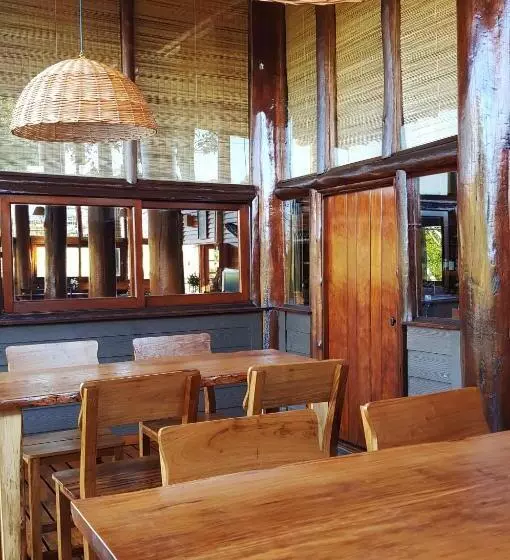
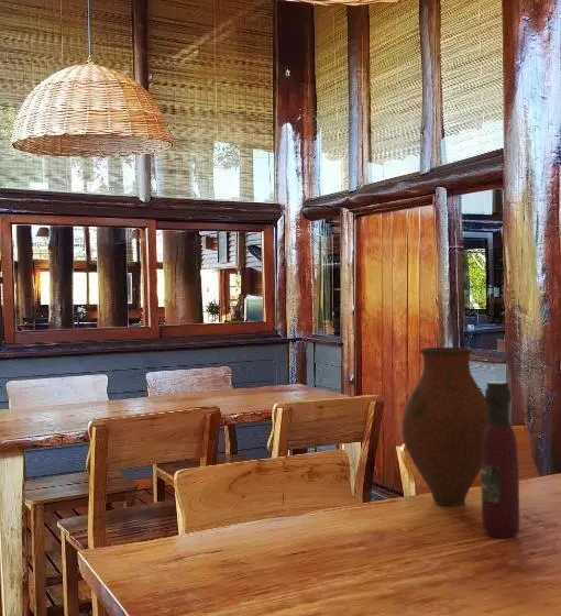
+ vase (447, 425)
+ wine bottle (498, 458)
